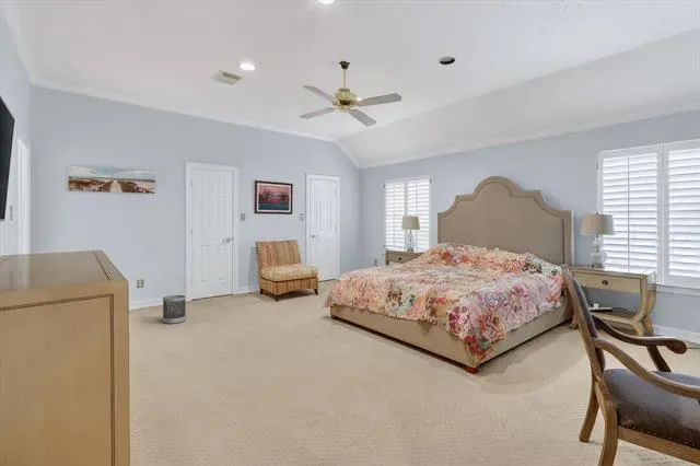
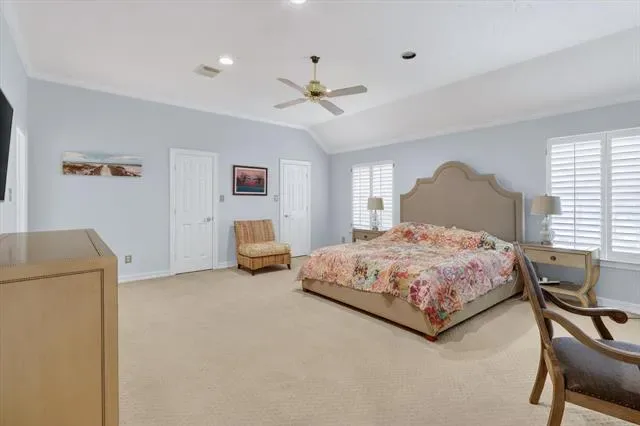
- wastebasket (174, 308)
